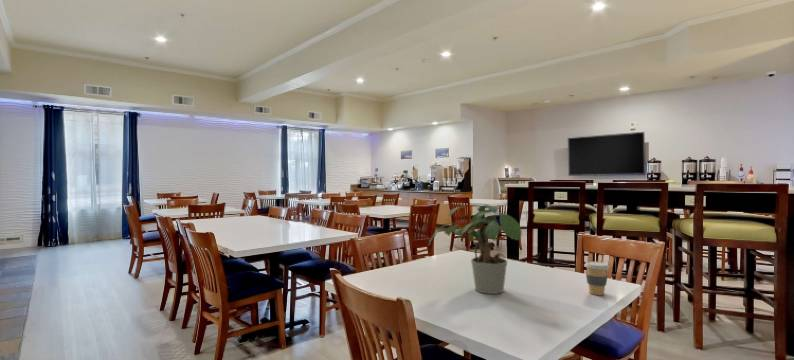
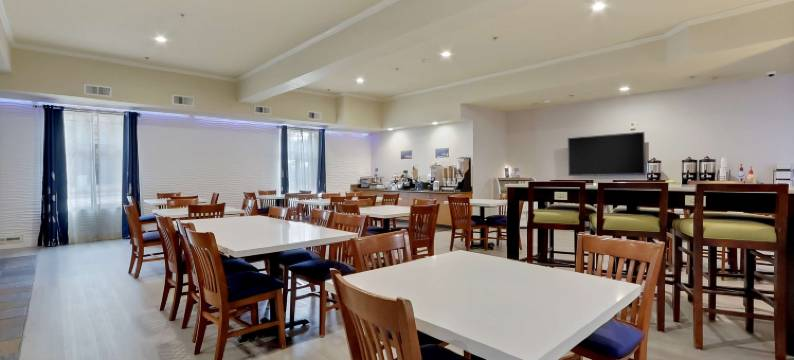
- coffee cup (596, 278)
- potted plant (477, 246)
